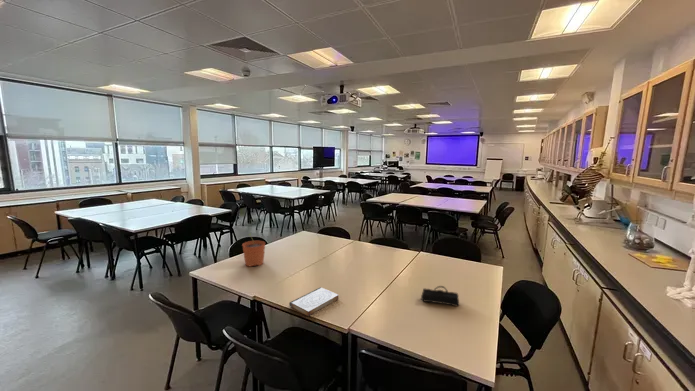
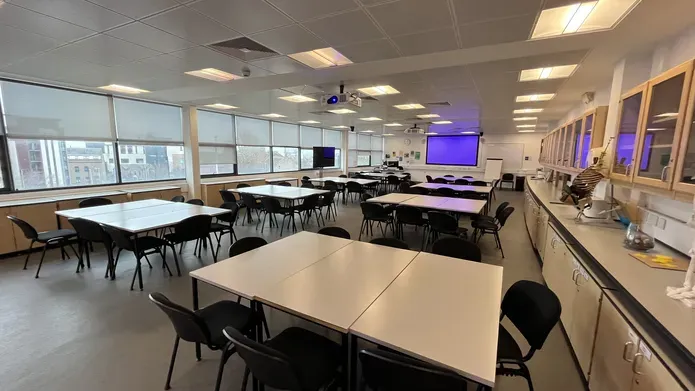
- pencil case (440, 293)
- plant pot (254, 248)
- book (314, 300)
